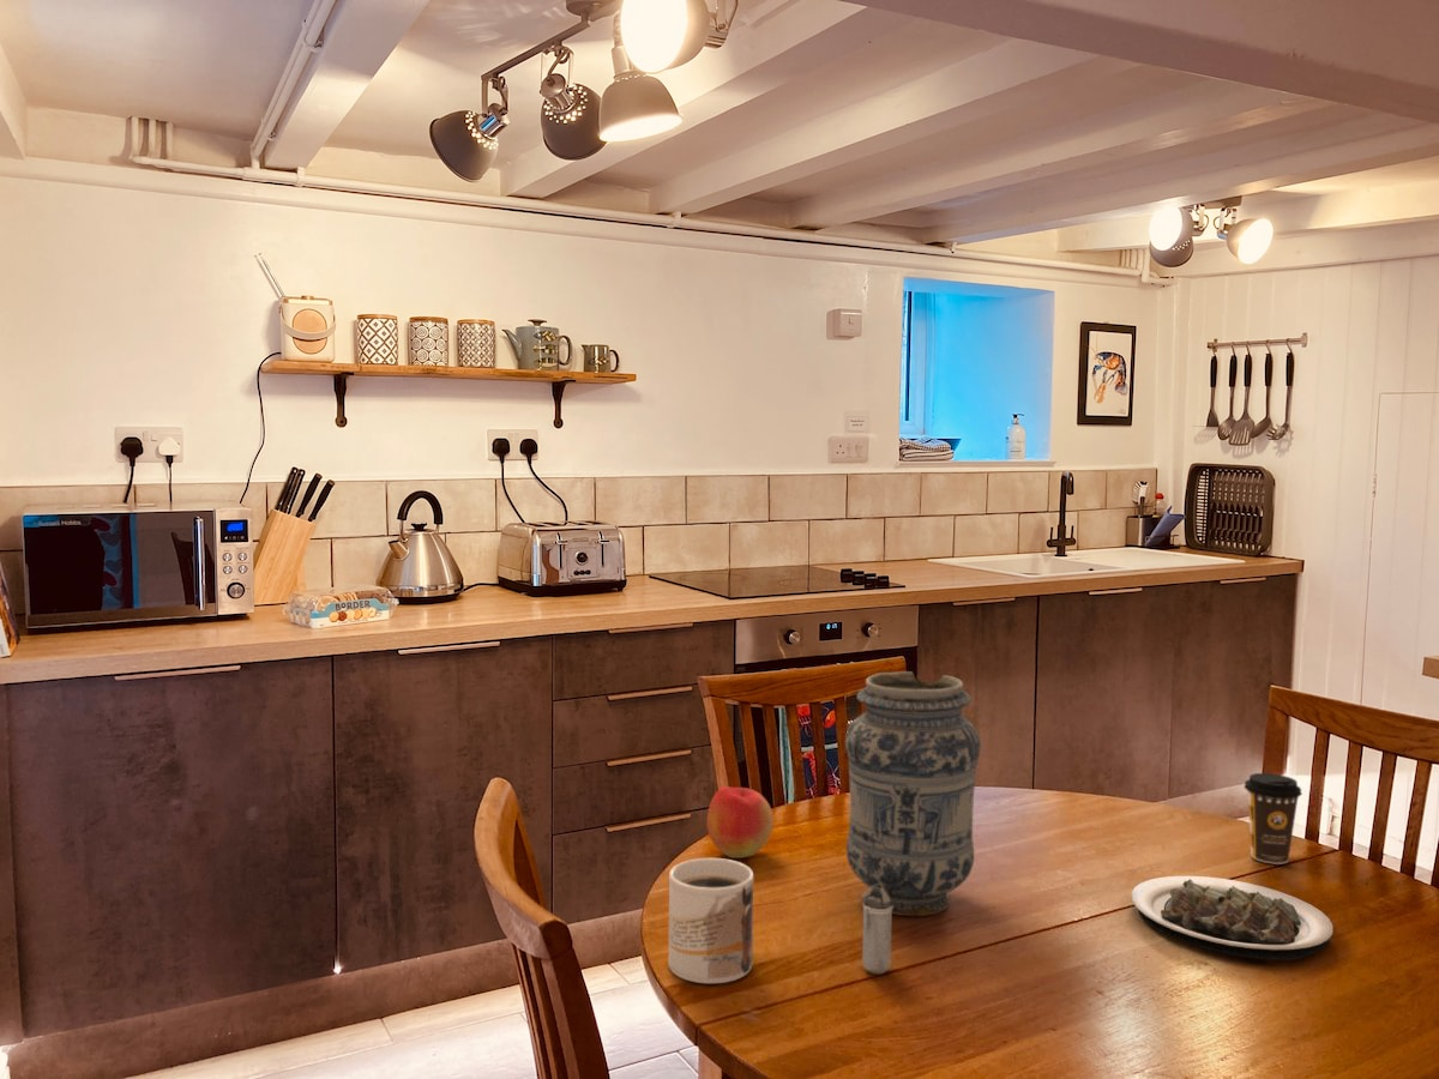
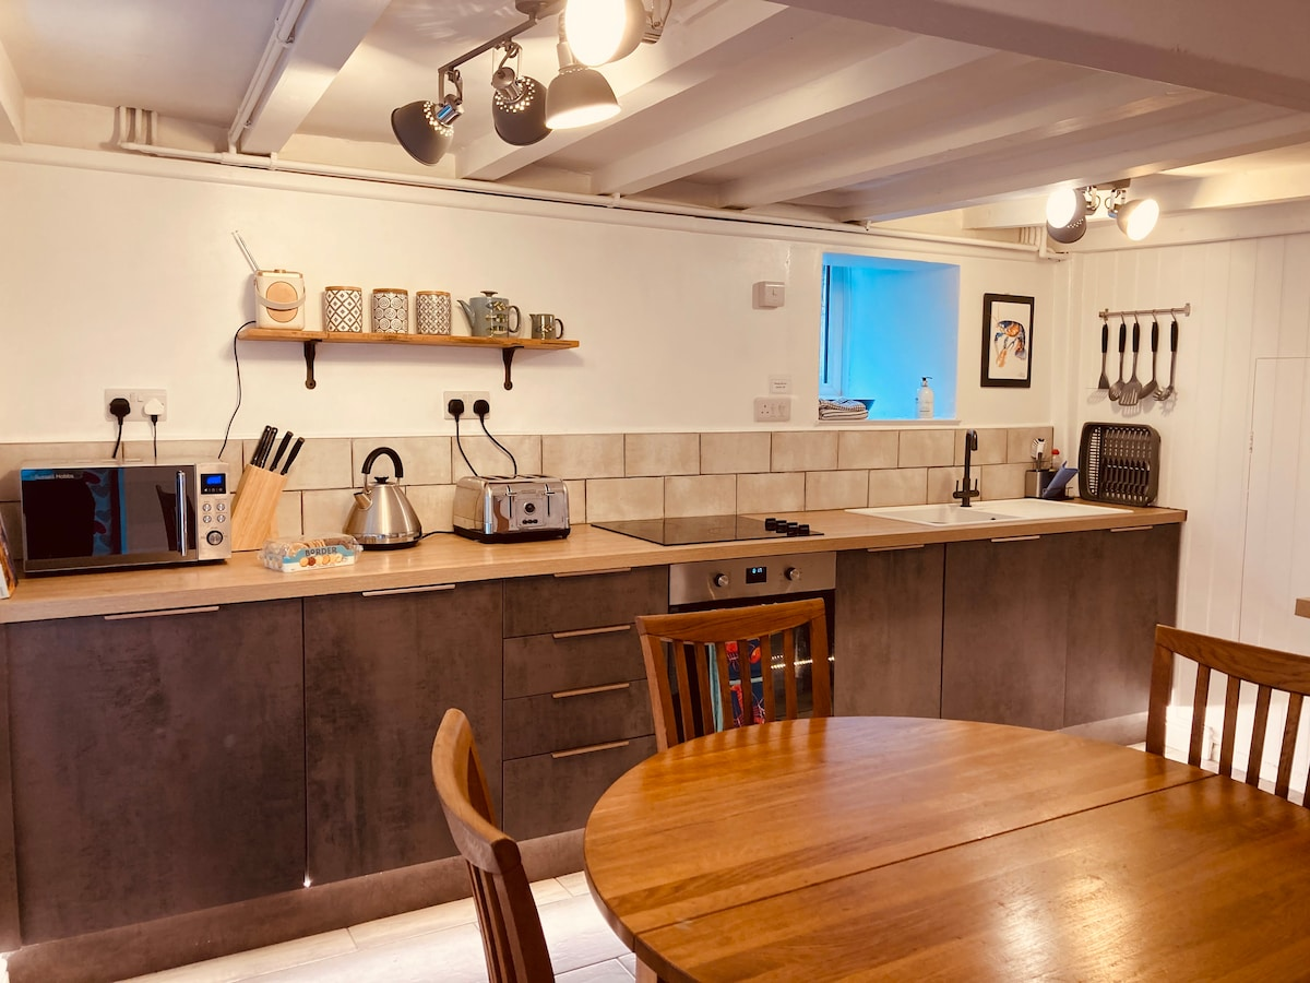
- vase (910, 790)
- plate (1229, 908)
- shaker (877, 928)
- apple (739, 821)
- mug (716, 915)
- coffee cup (1271, 818)
